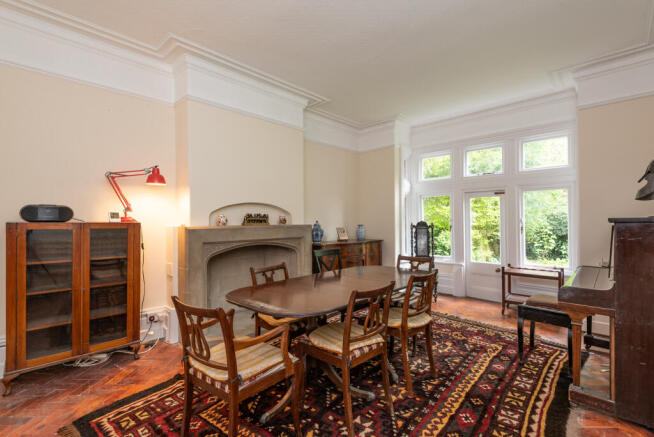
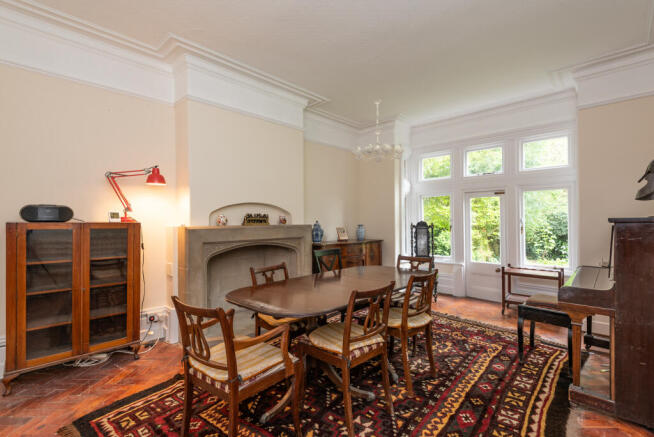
+ chandelier (378, 131)
